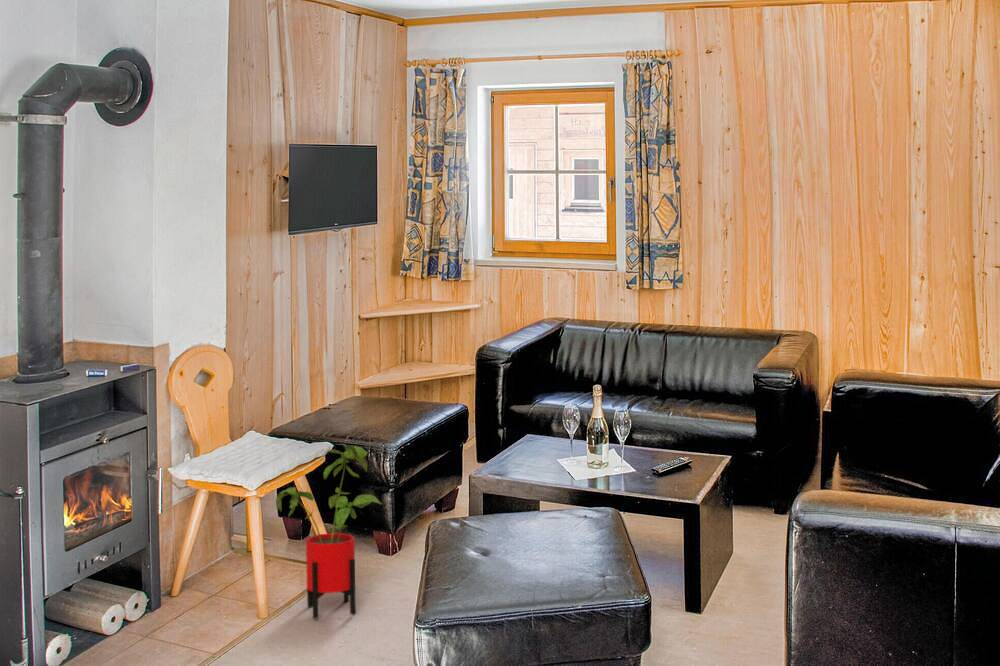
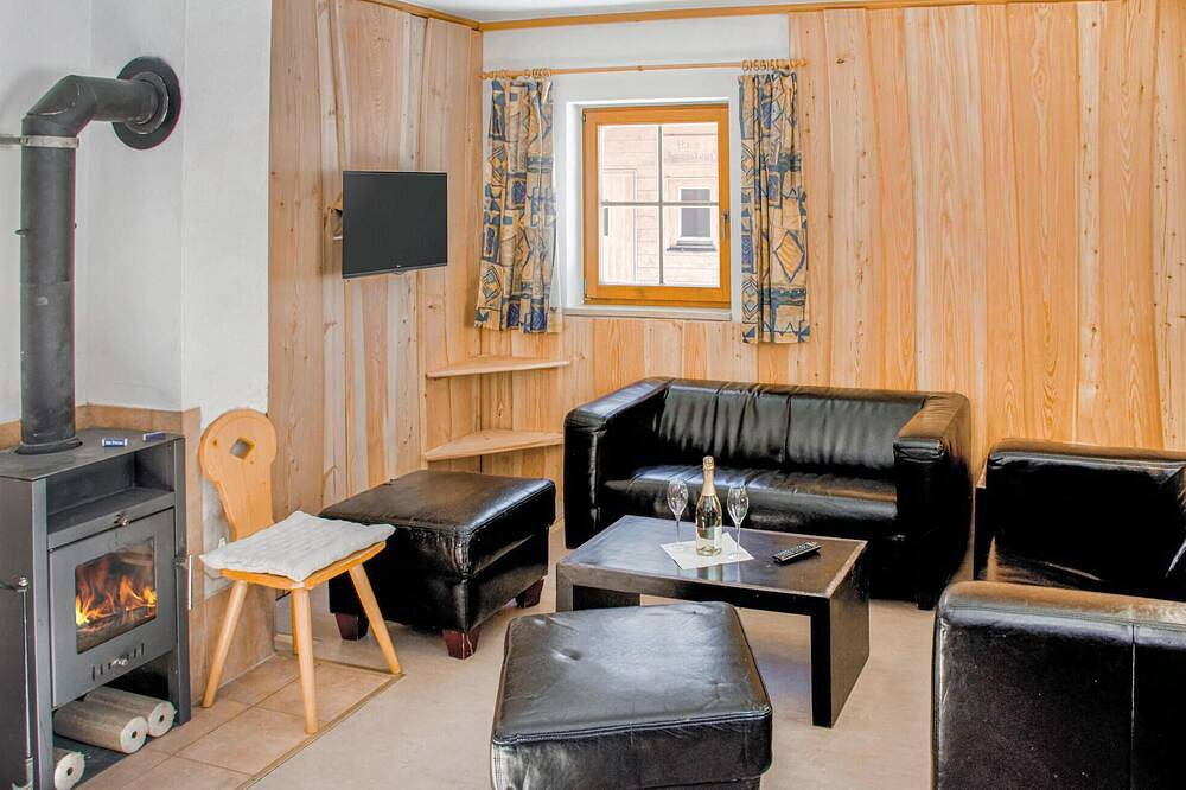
- house plant (334, 528)
